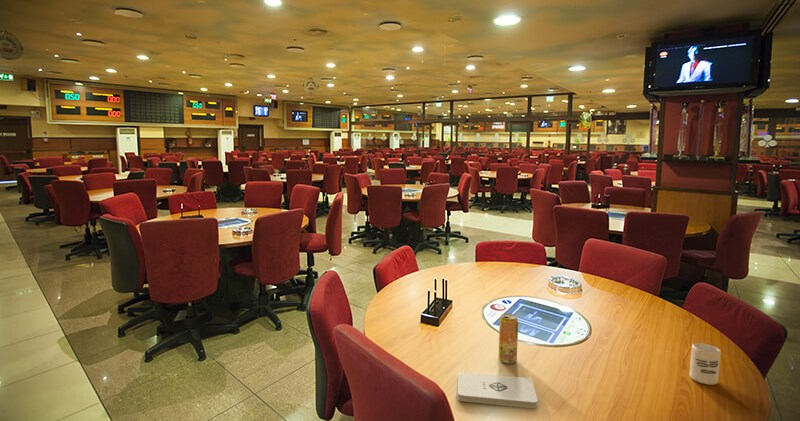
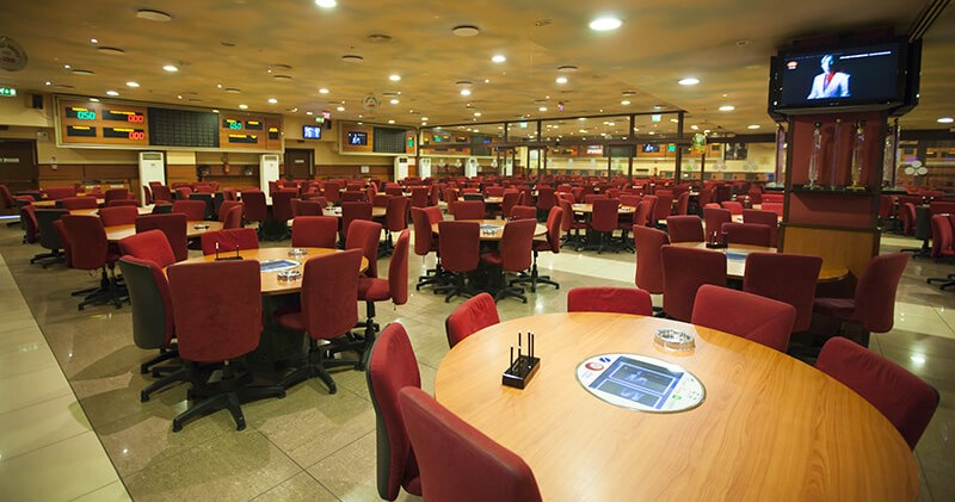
- notepad (495, 389)
- beverage can (508, 337)
- cup (704, 363)
